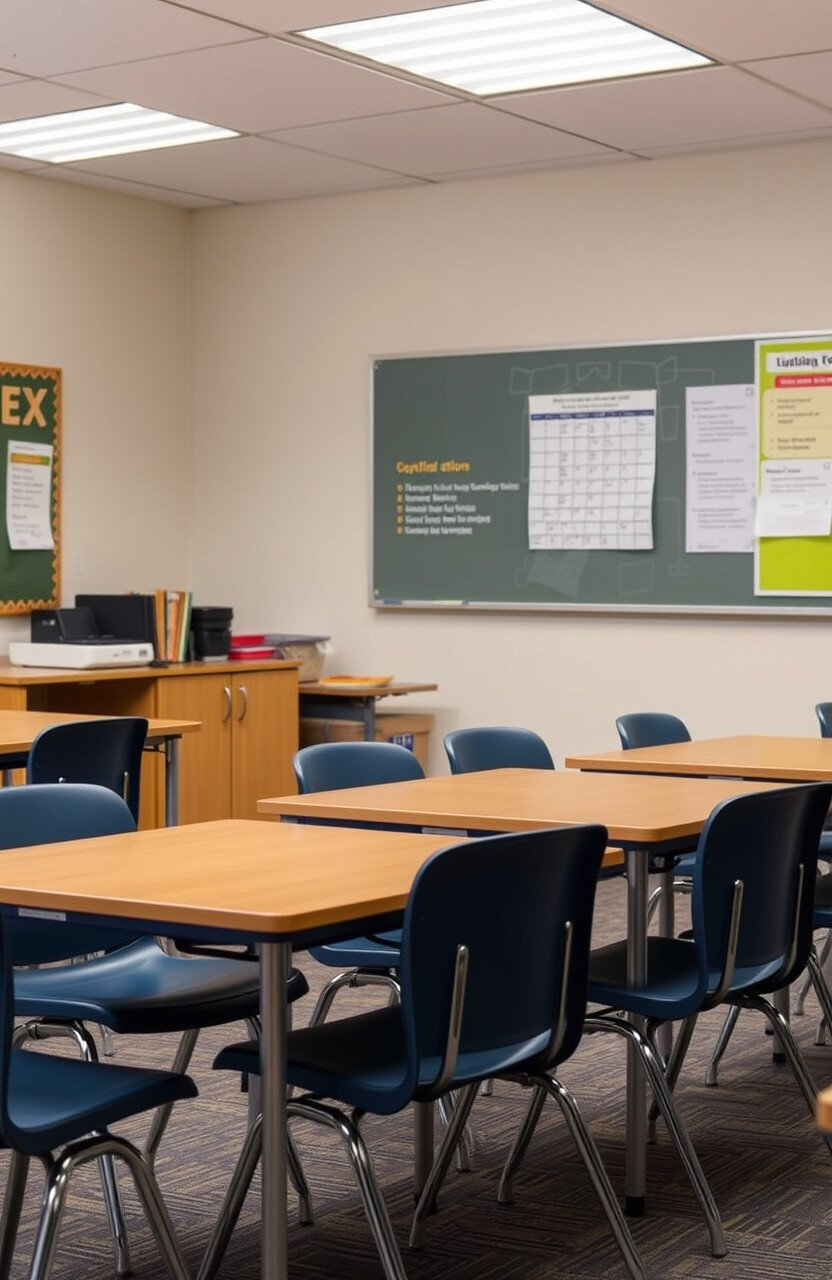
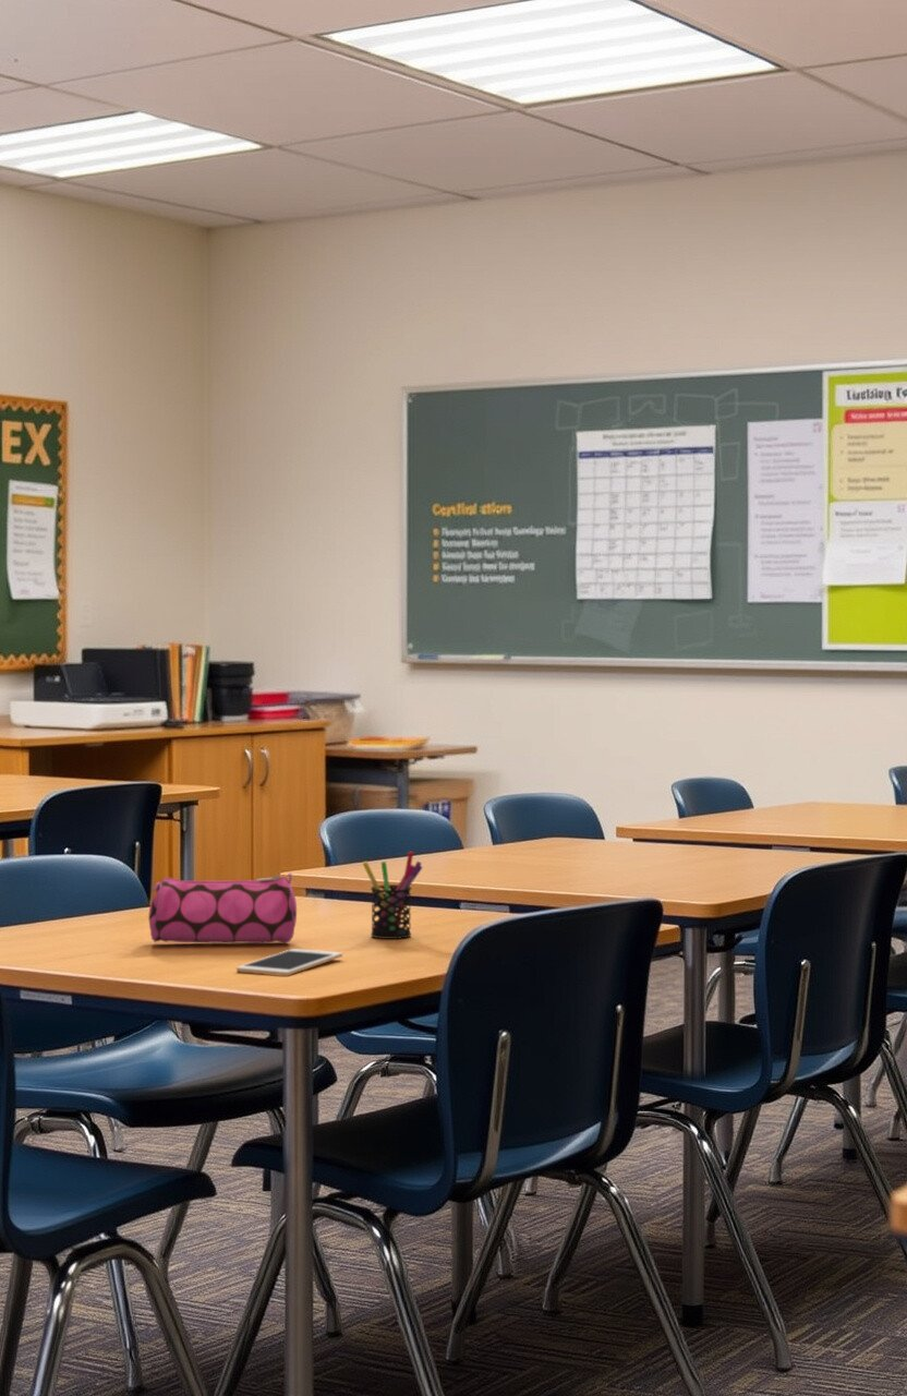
+ pencil case (222, 907)
+ cell phone (290, 962)
+ pen holder (391, 893)
